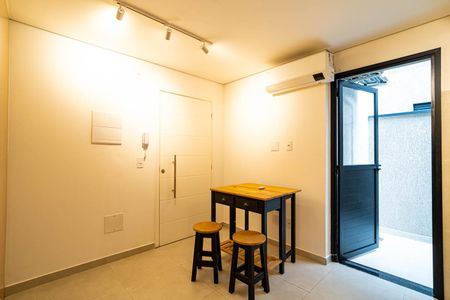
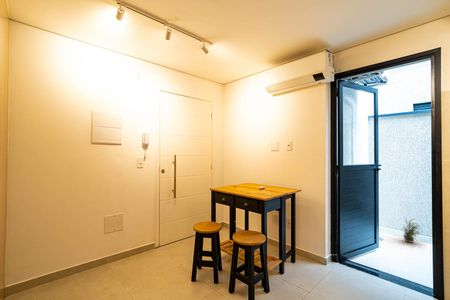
+ potted plant (411, 230)
